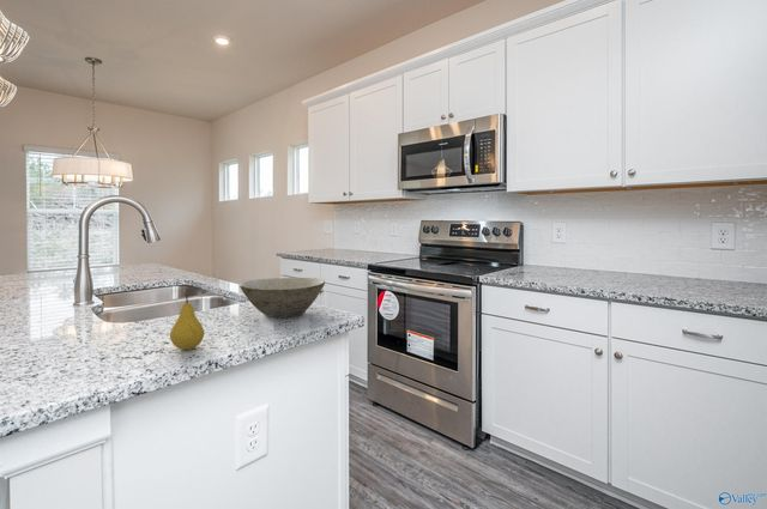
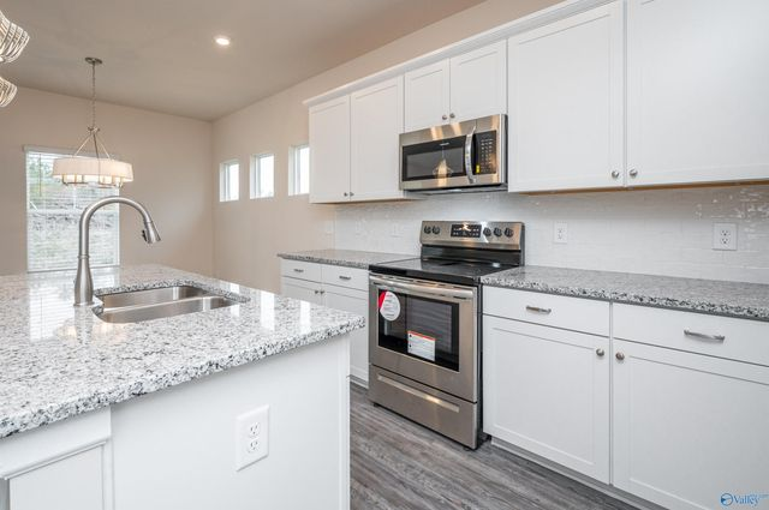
- fruit (187, 320)
- bowl (283, 297)
